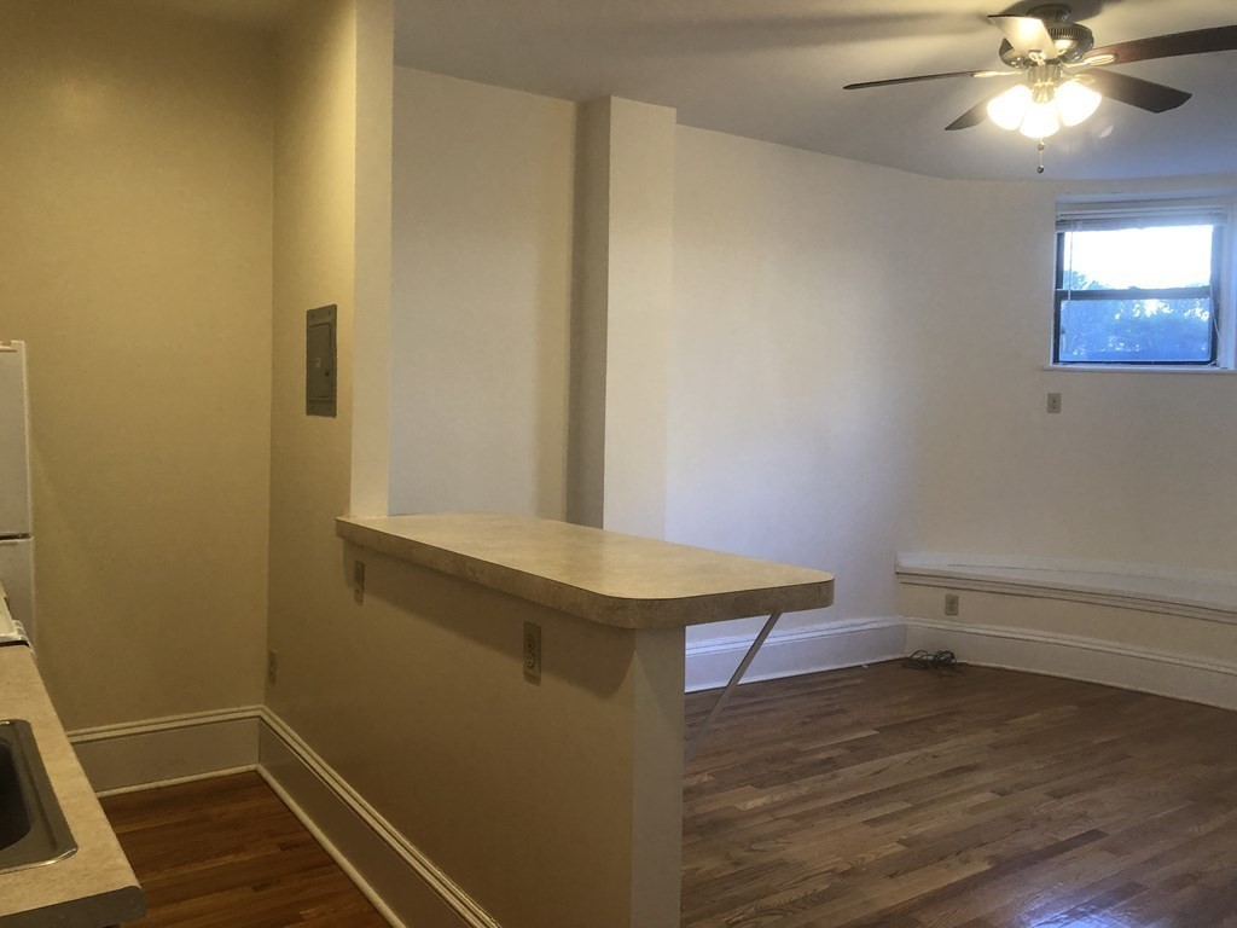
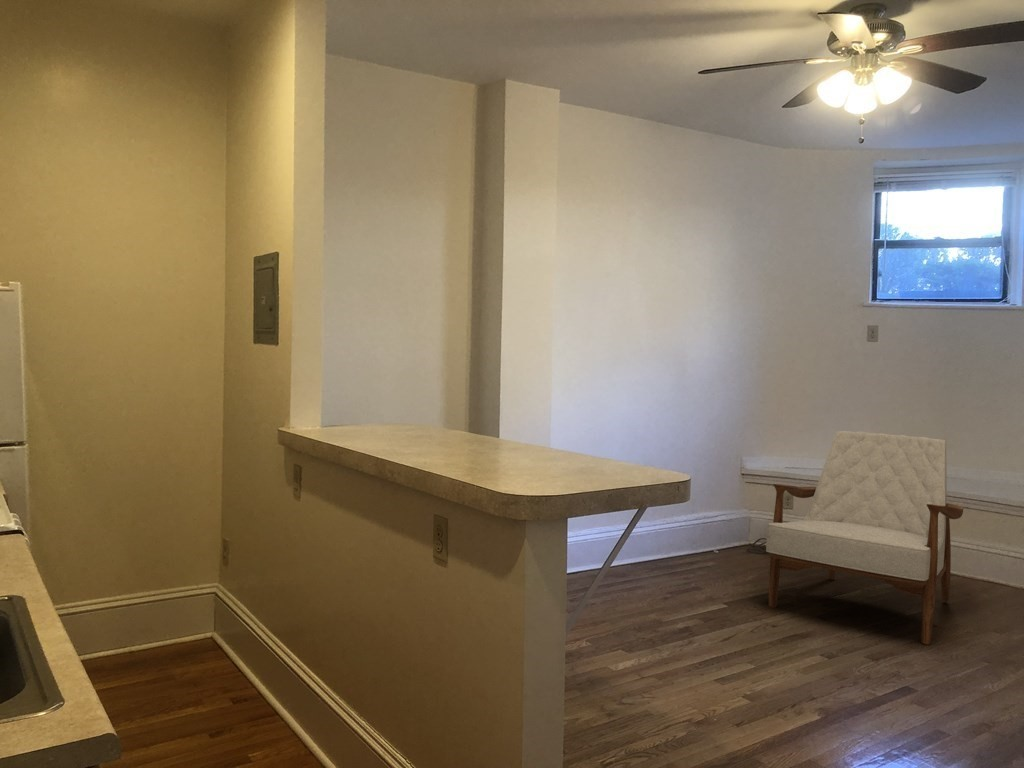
+ armchair (868, 524)
